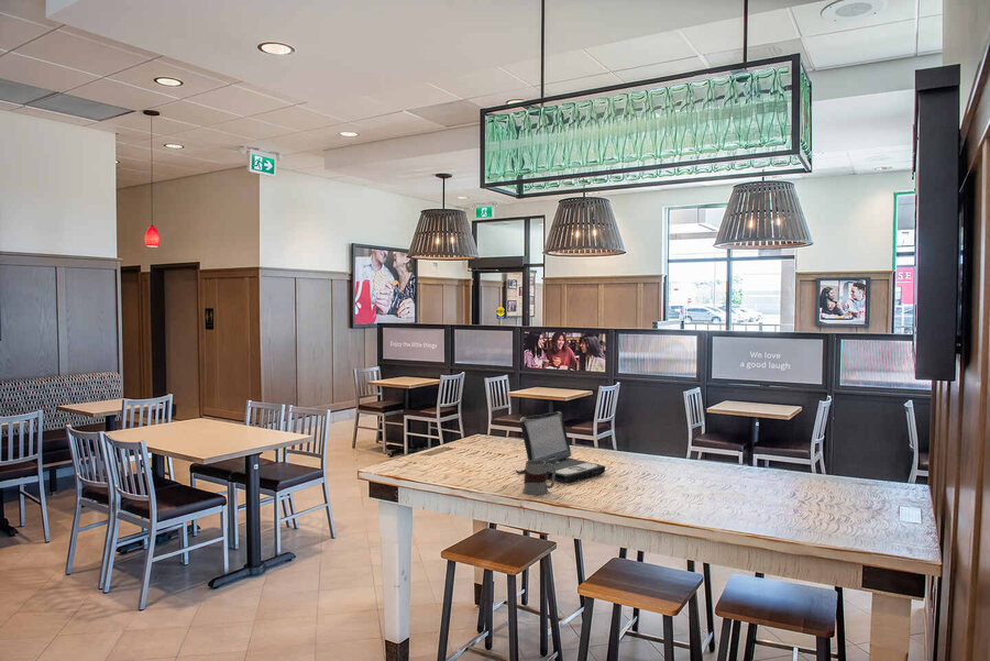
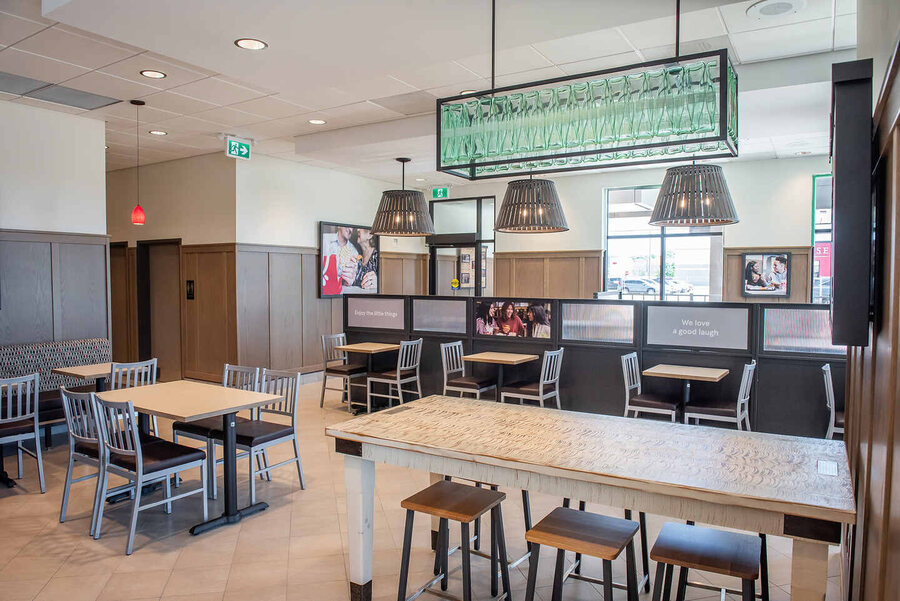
- mug (539, 476)
- laptop (560, 444)
